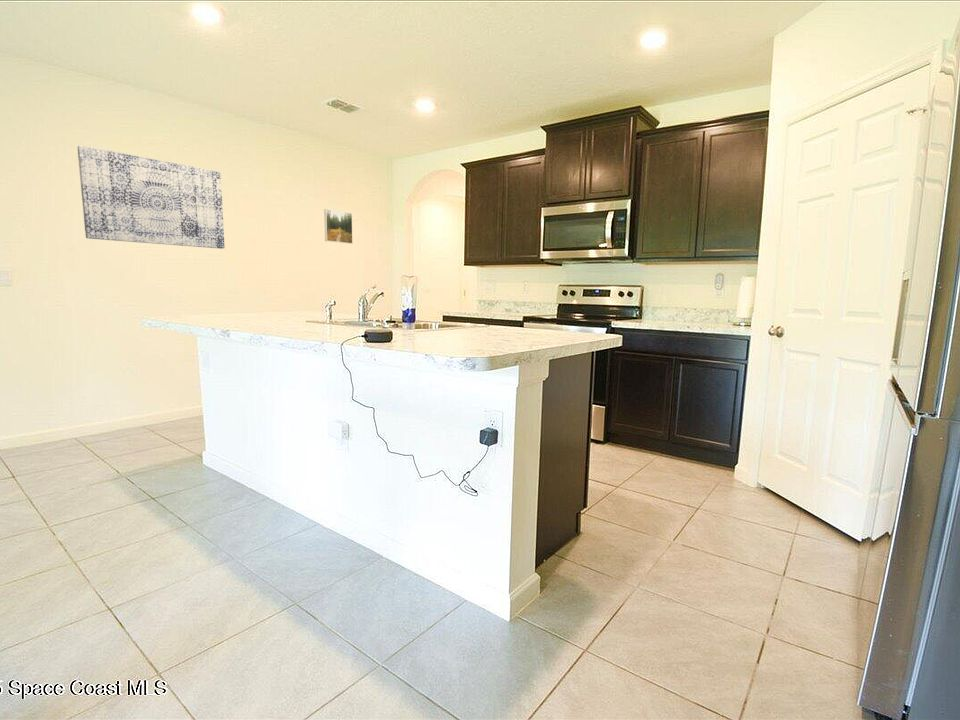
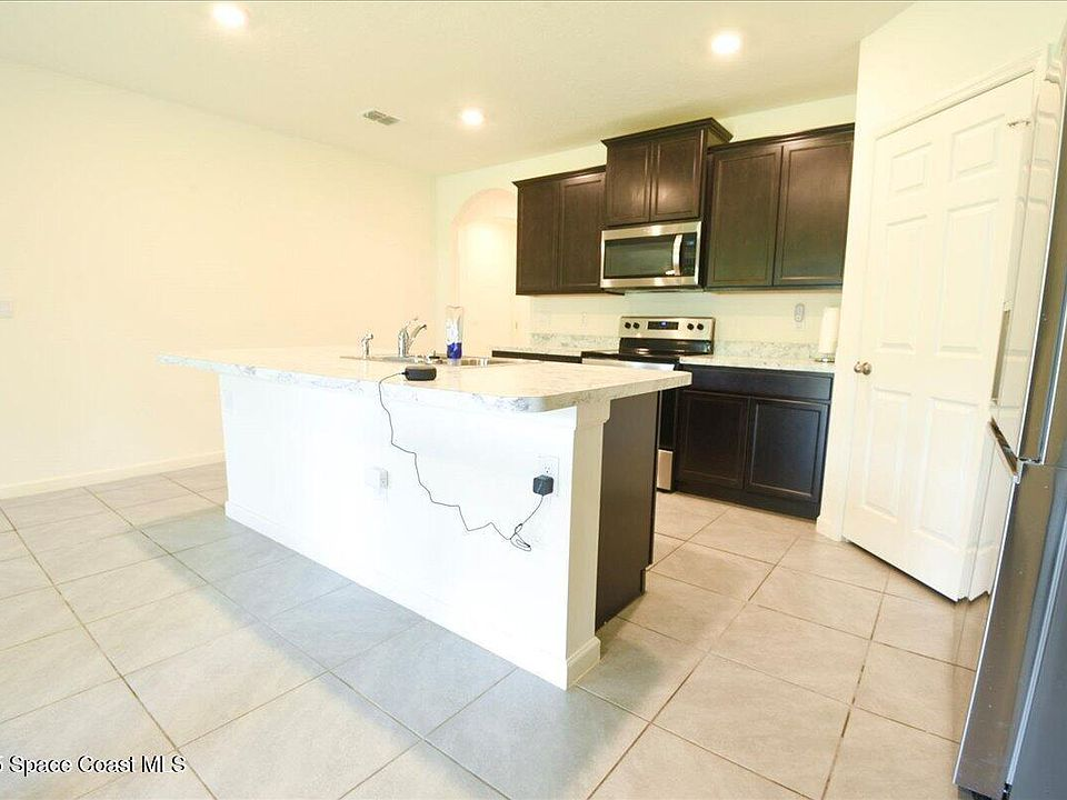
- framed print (338, 226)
- wall art (158, 202)
